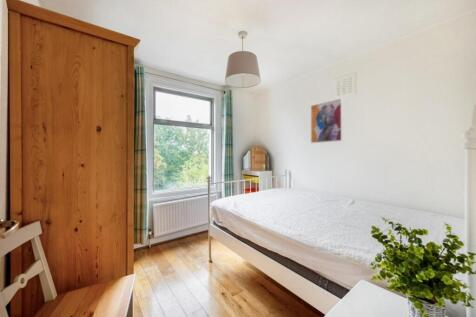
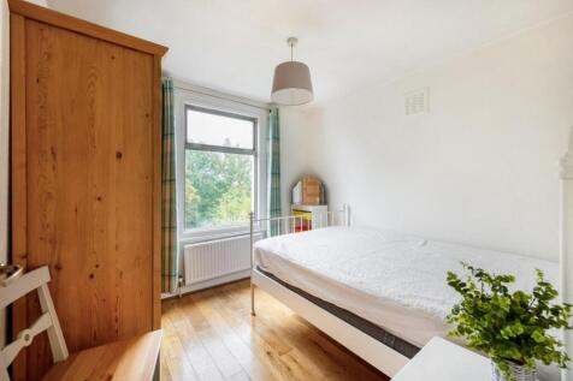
- wall art (325, 122)
